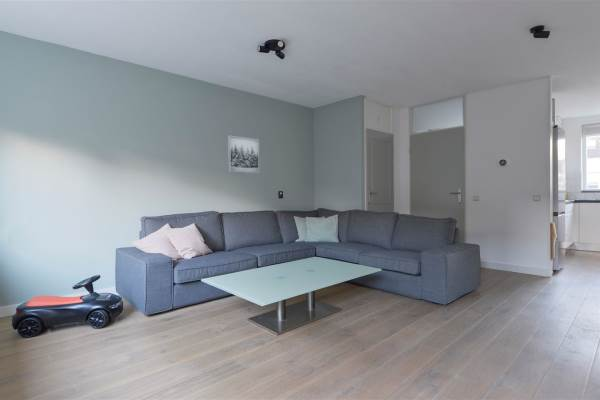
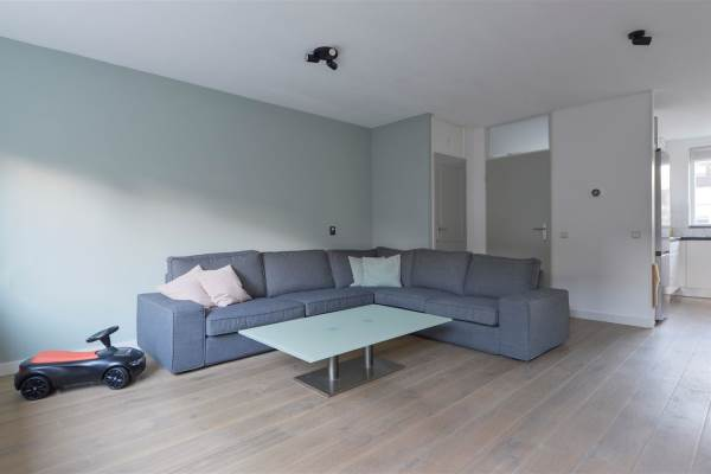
- wall art (244, 154)
